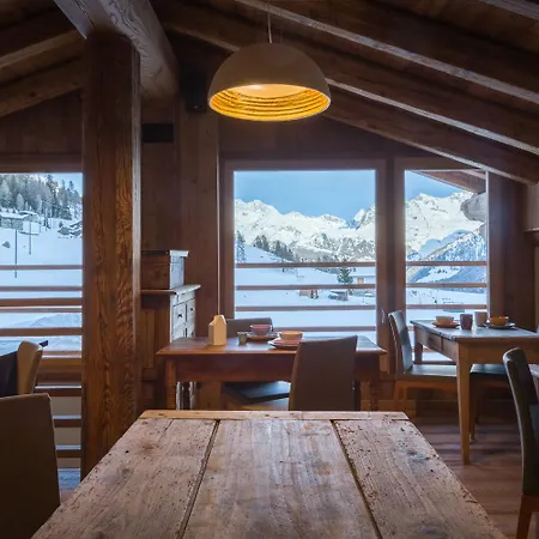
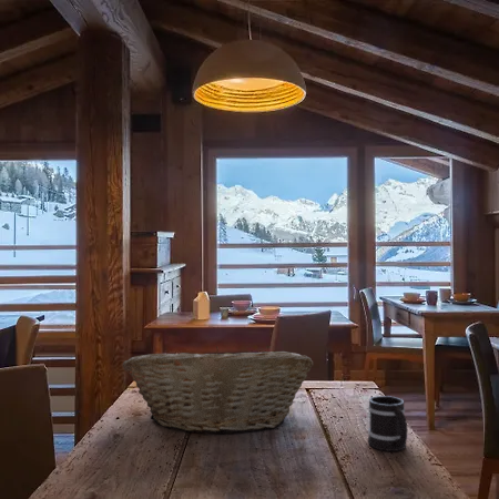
+ mug (390, 424)
+ fruit basket (218, 379)
